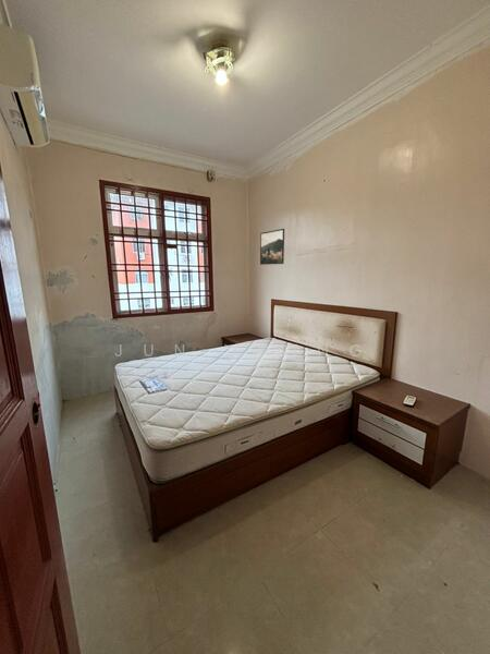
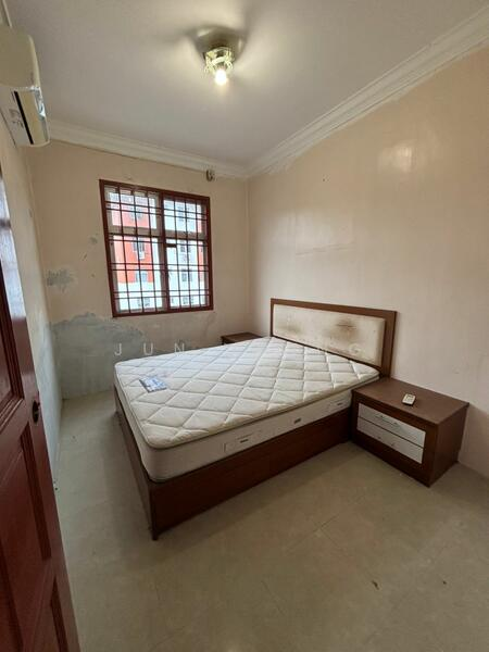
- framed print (271, 247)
